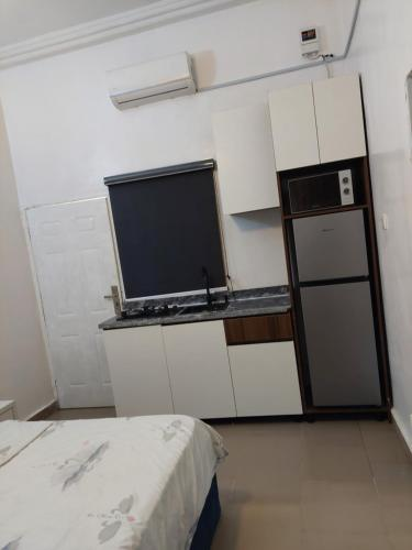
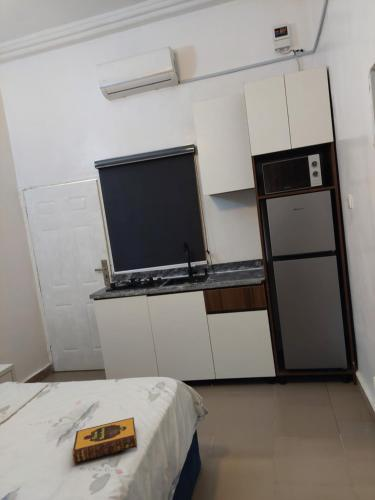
+ hardback book (105, 440)
